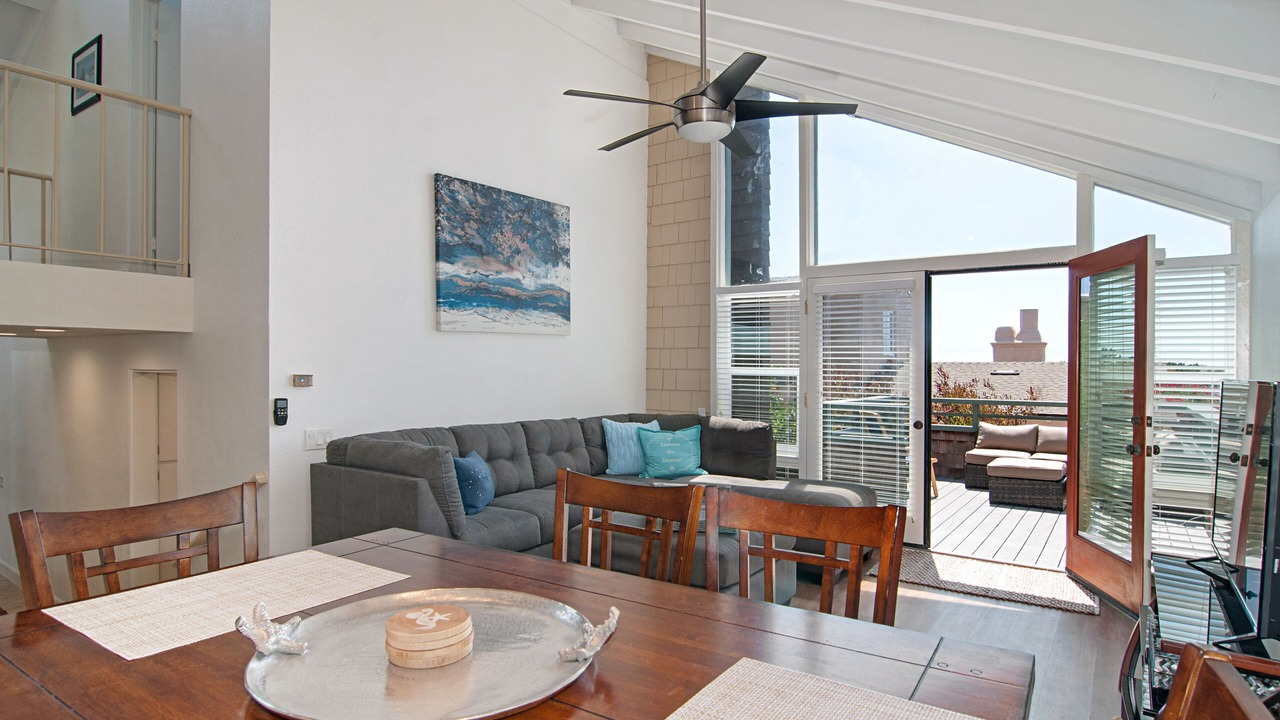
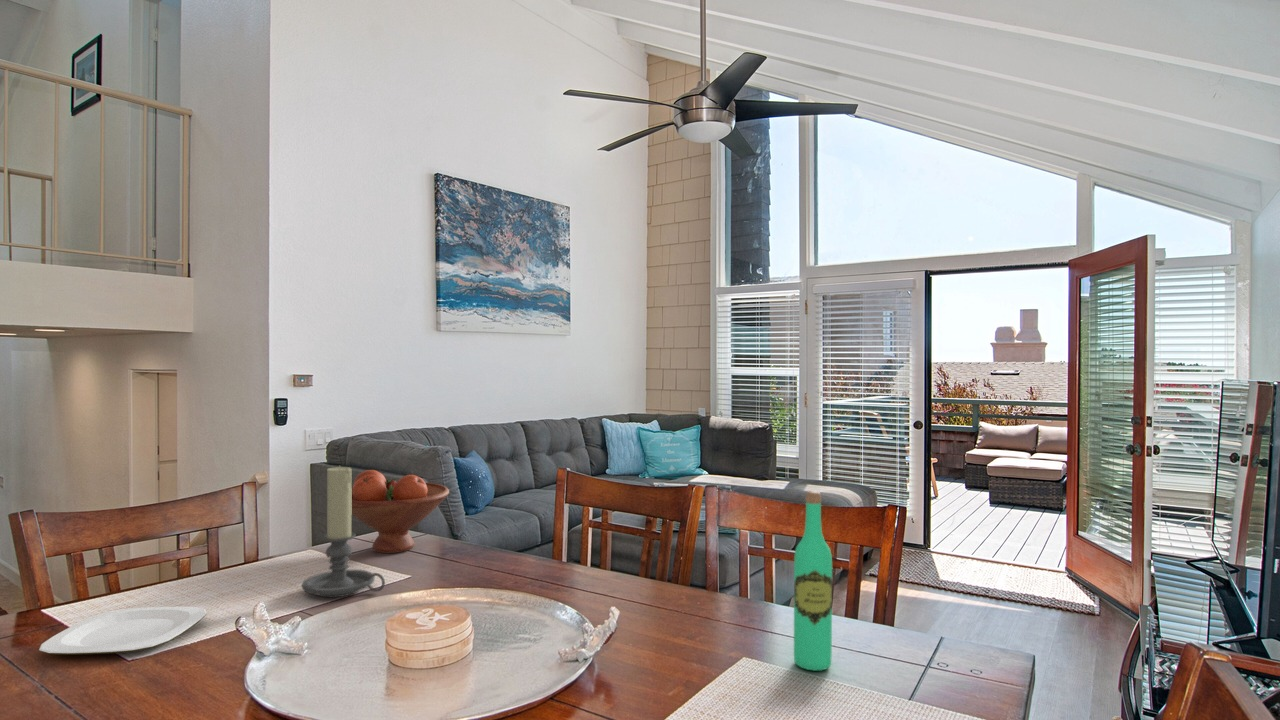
+ plate (128, 631)
+ wine bottle (813, 578)
+ fruit bowl (393, 509)
+ candle holder (345, 528)
